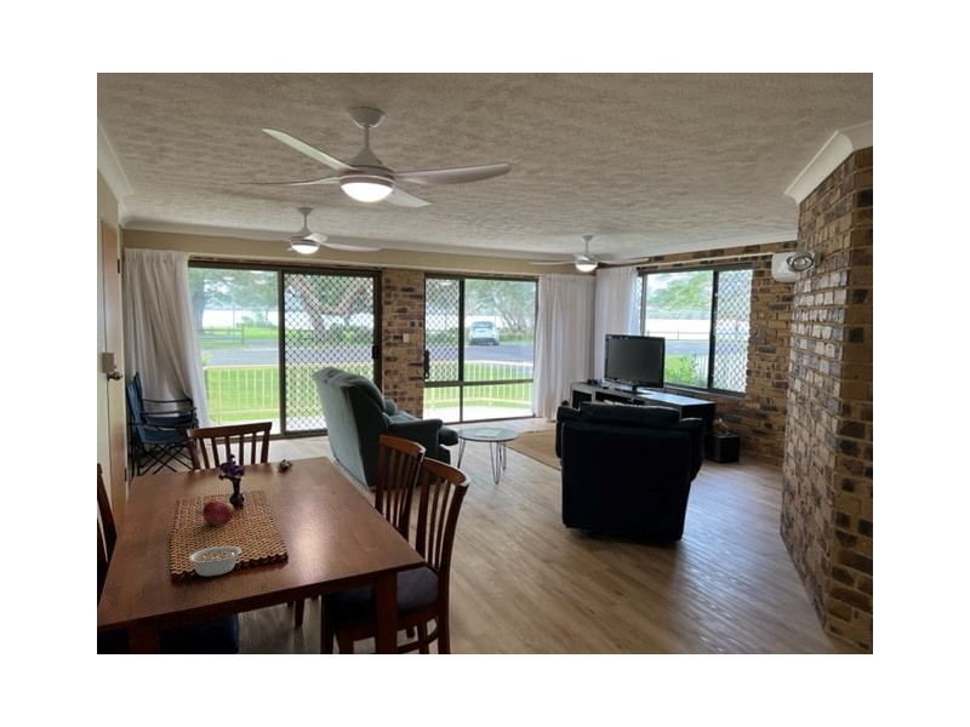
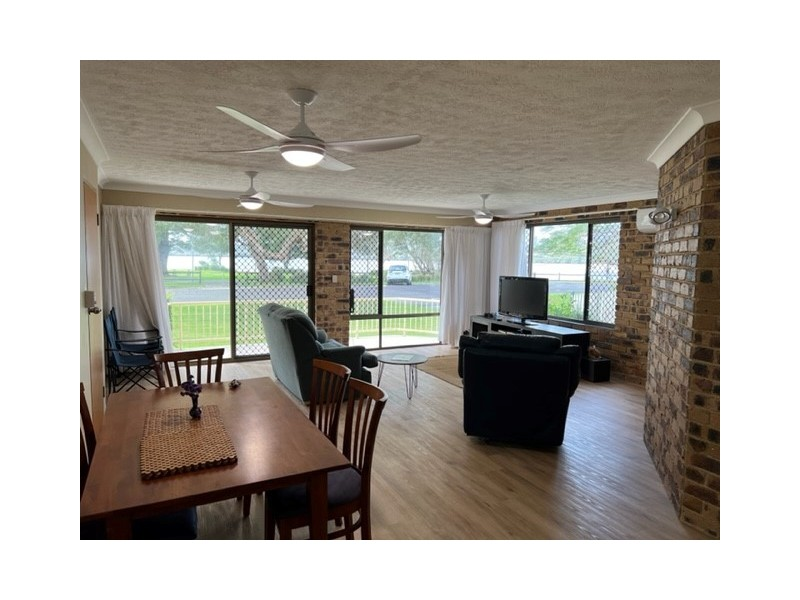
- fruit (217, 510)
- legume (217, 560)
